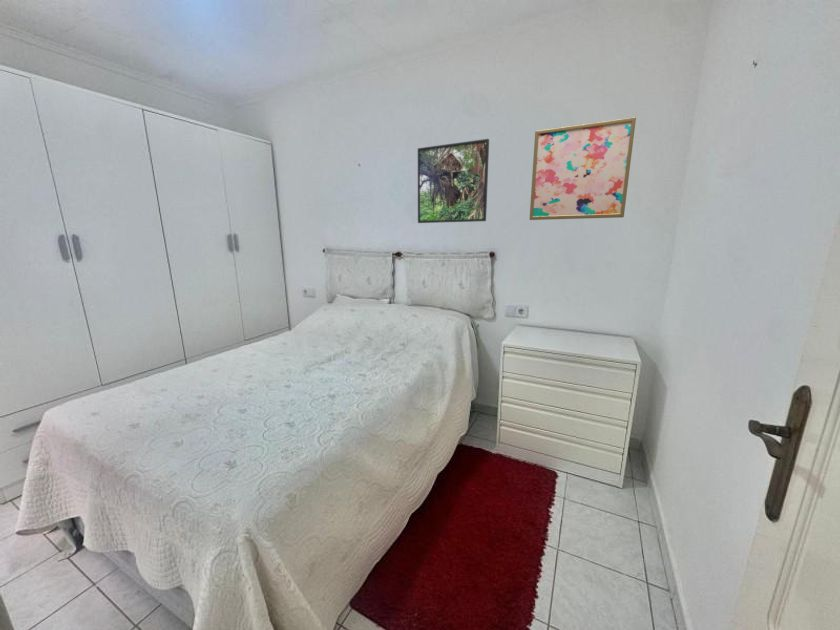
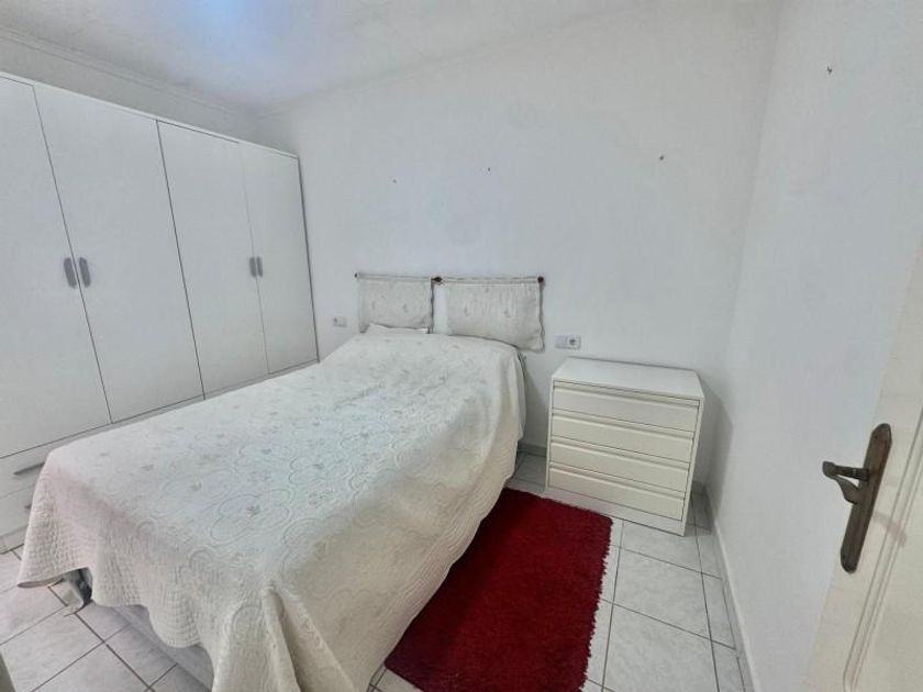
- wall art (578, 173)
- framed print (451, 183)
